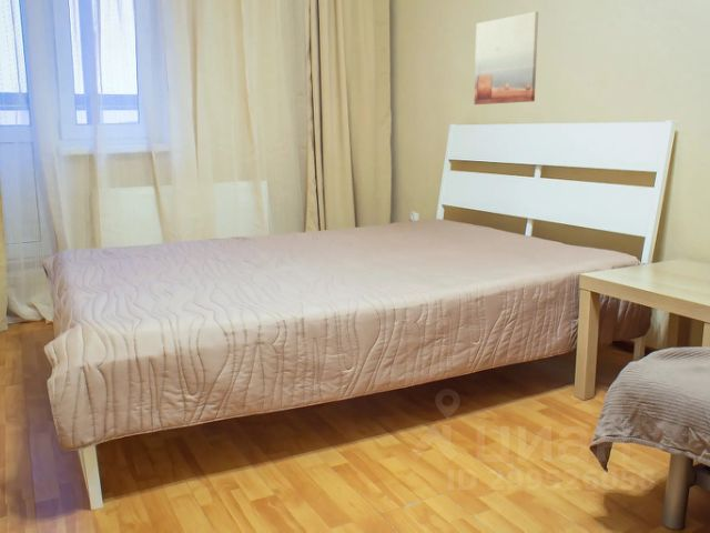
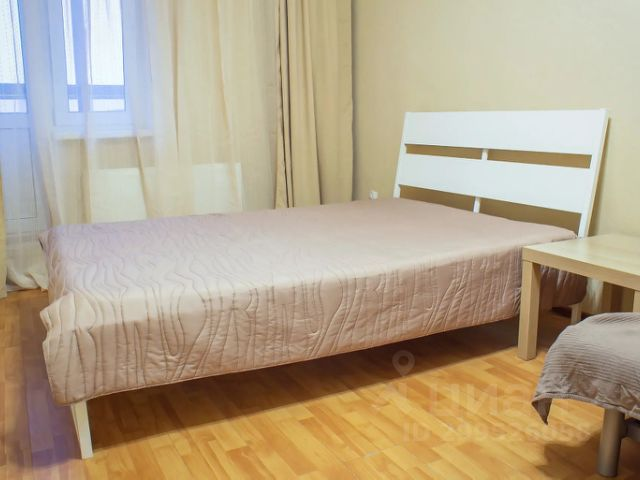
- wall art (504, 60)
